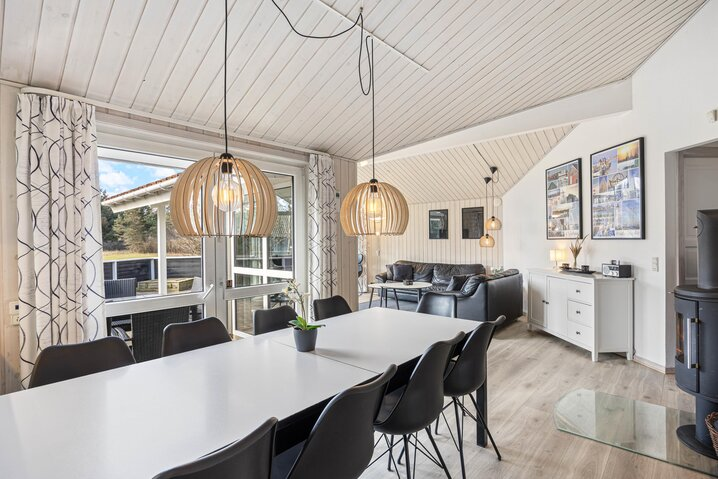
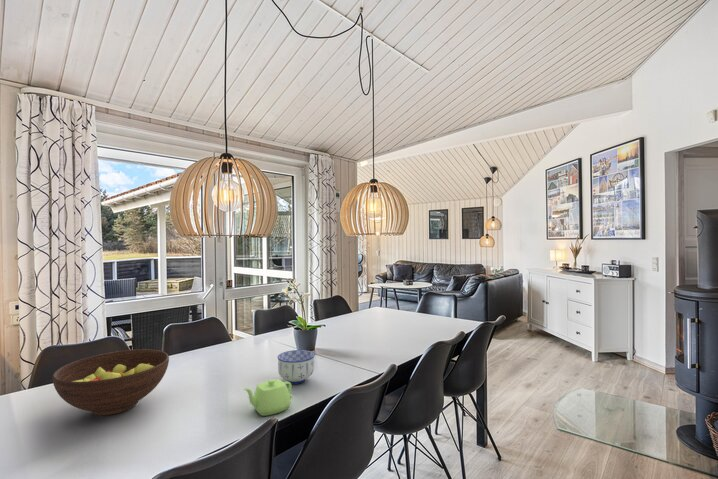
+ bowl (296, 367)
+ fruit bowl (115, 385)
+ teapot (268, 395)
